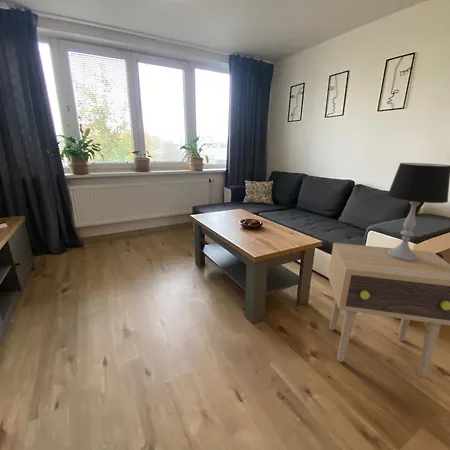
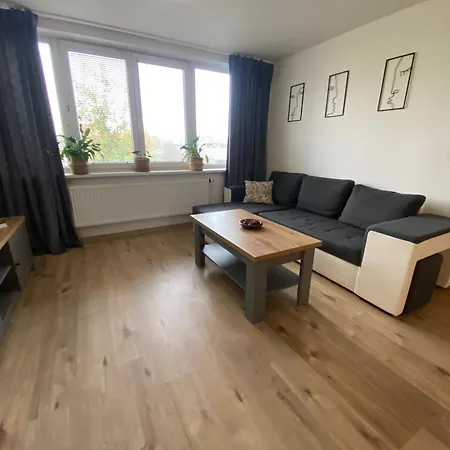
- side table (382, 308)
- table lamp (412, 212)
